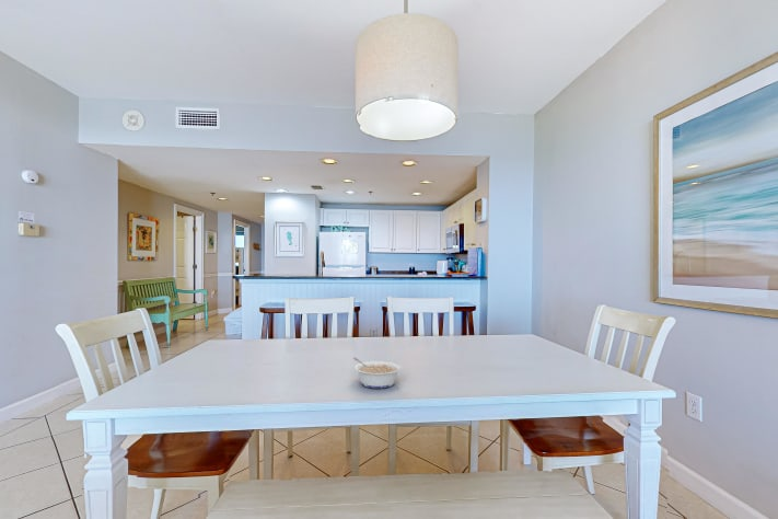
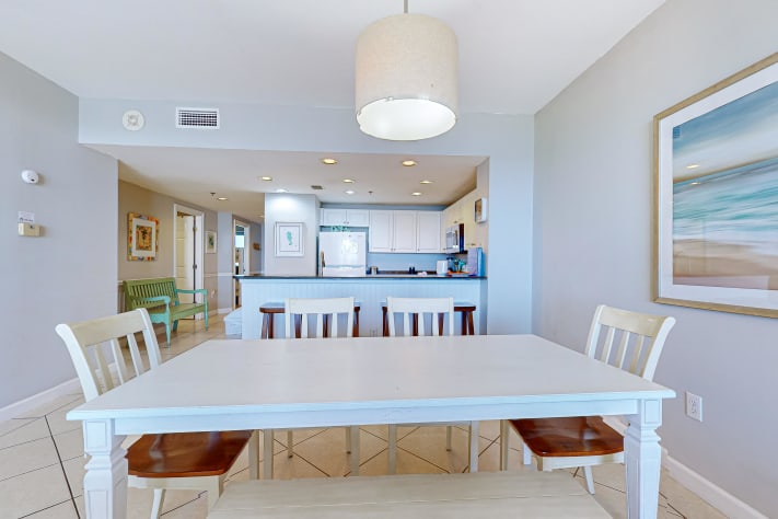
- legume (375, 373)
